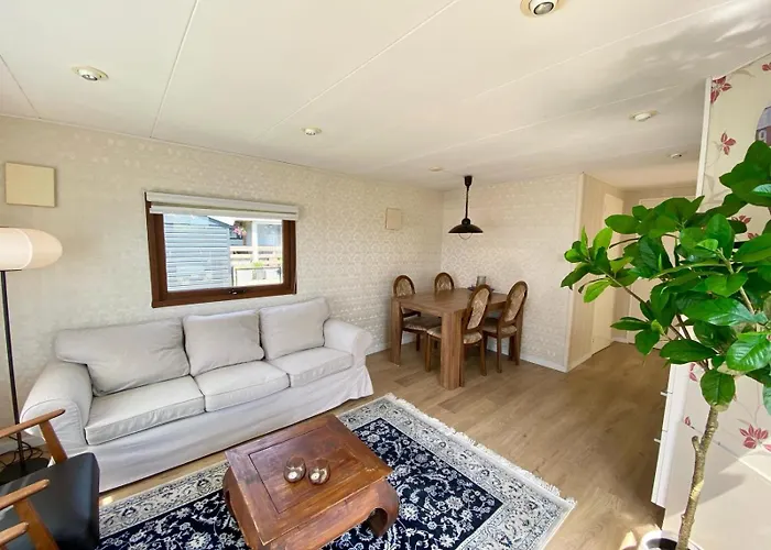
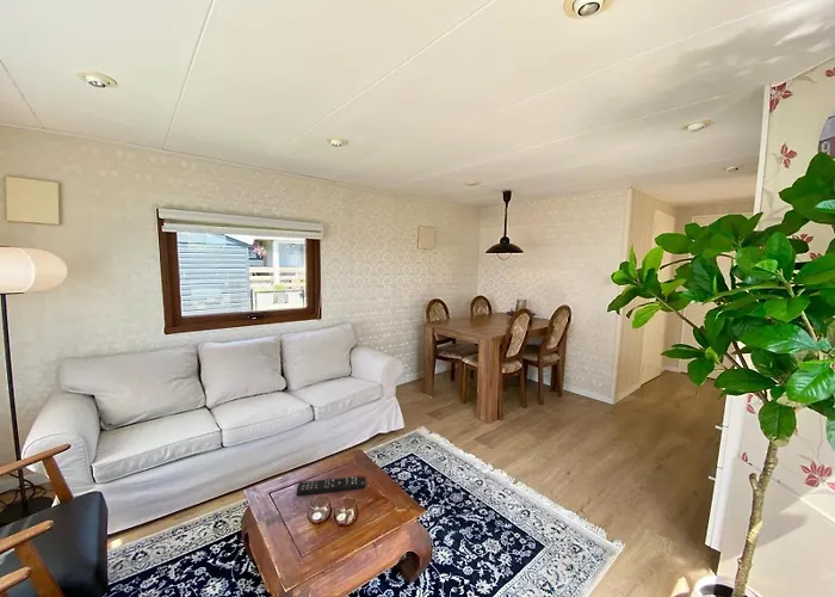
+ remote control (332, 485)
